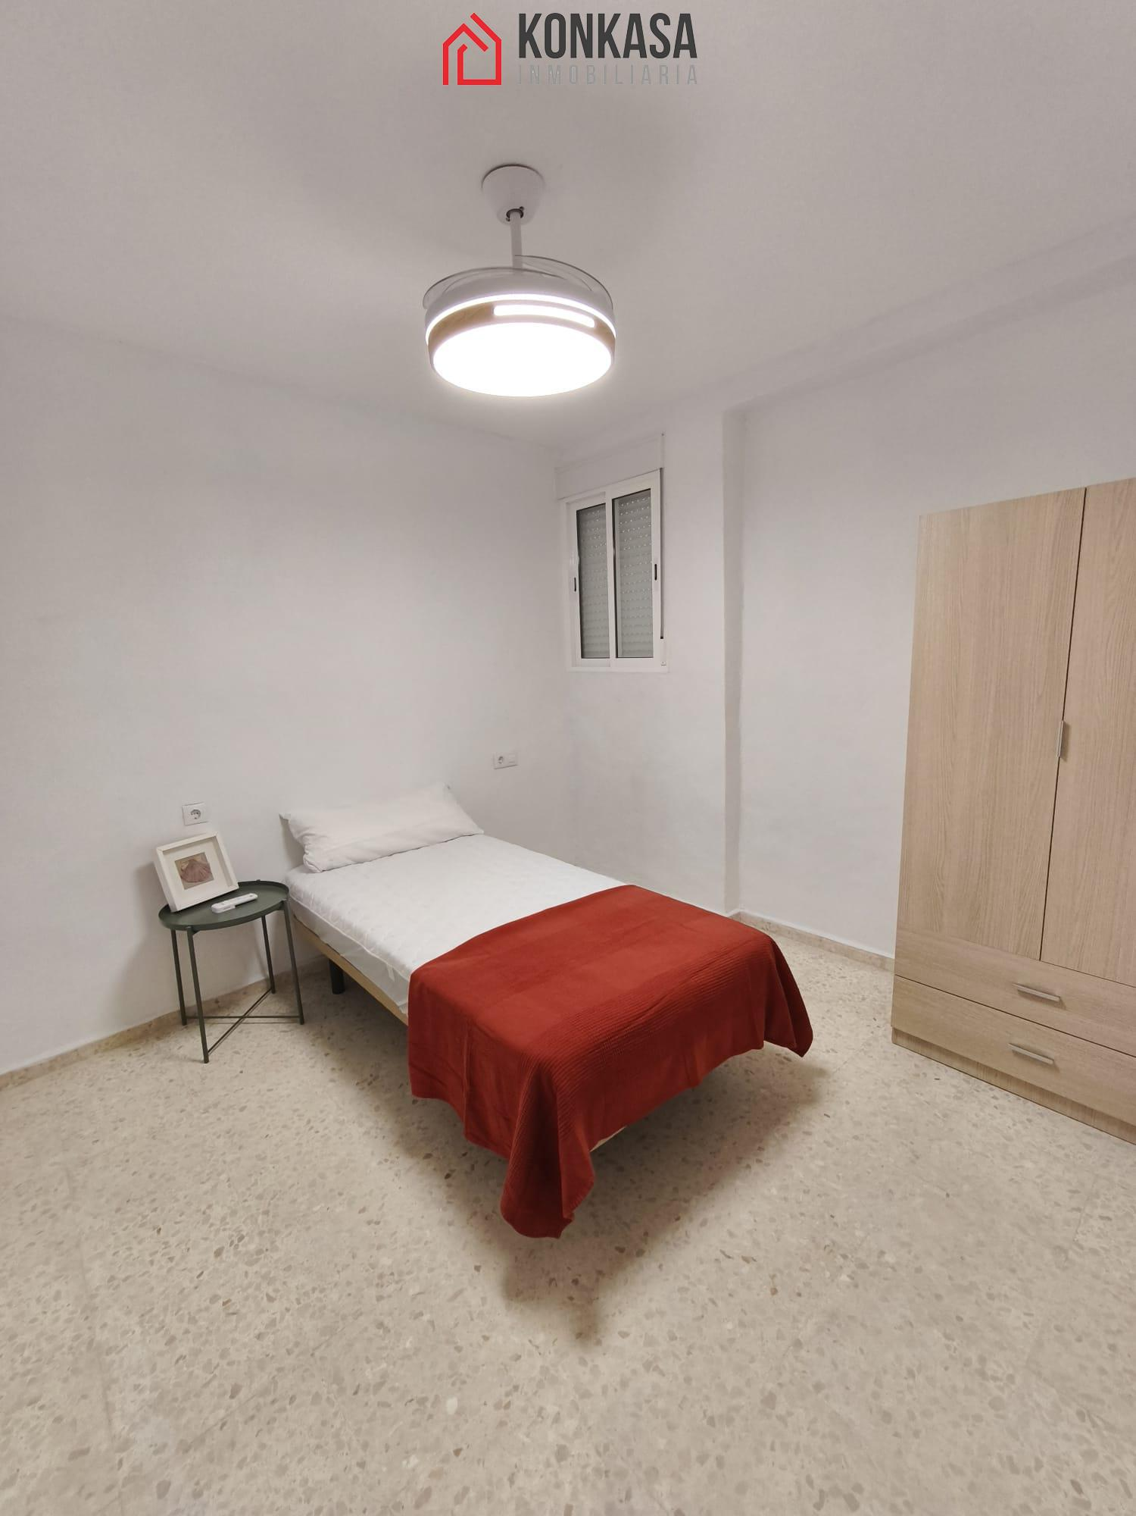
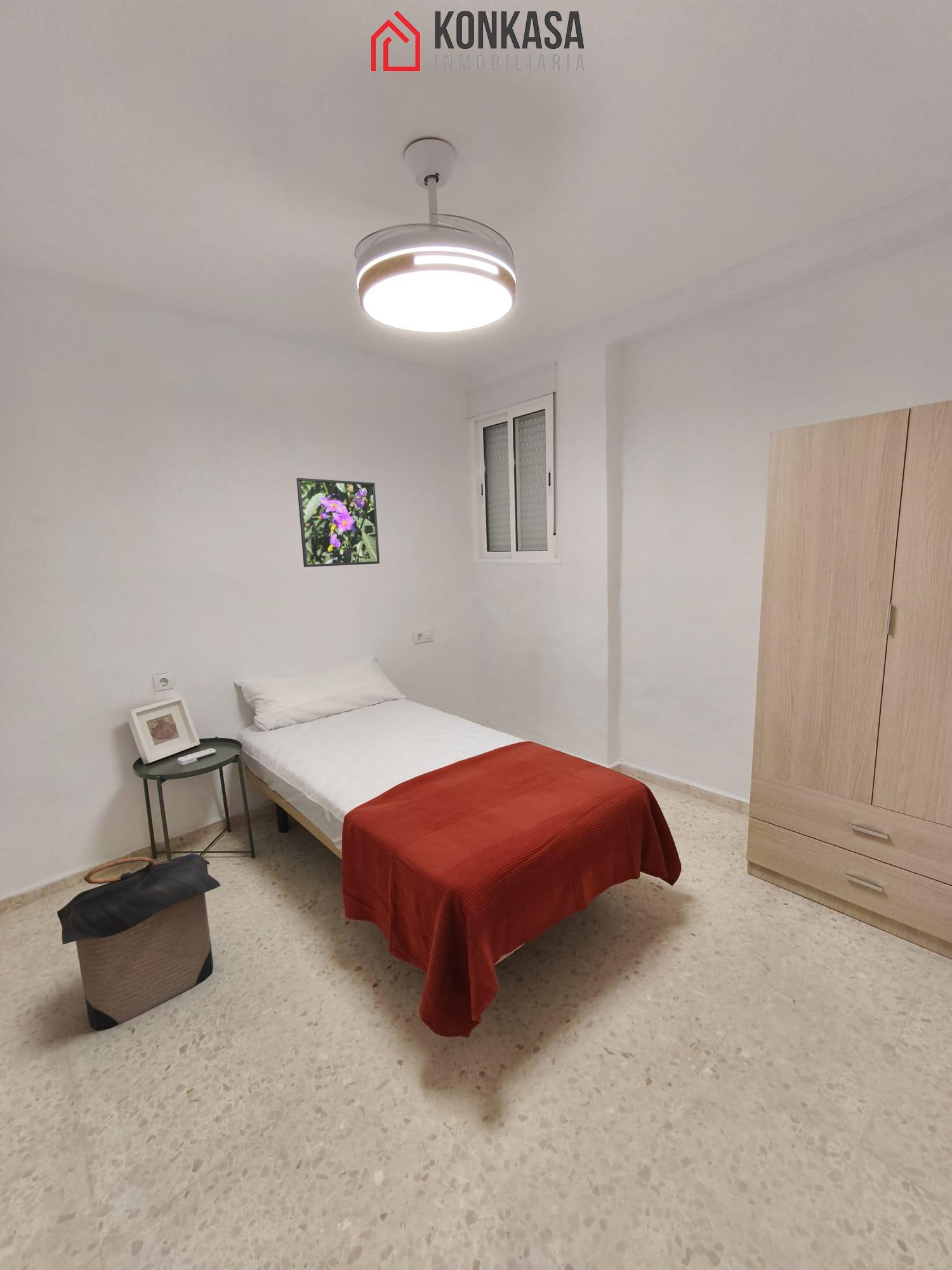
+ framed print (340, 523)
+ laundry hamper (146, 917)
